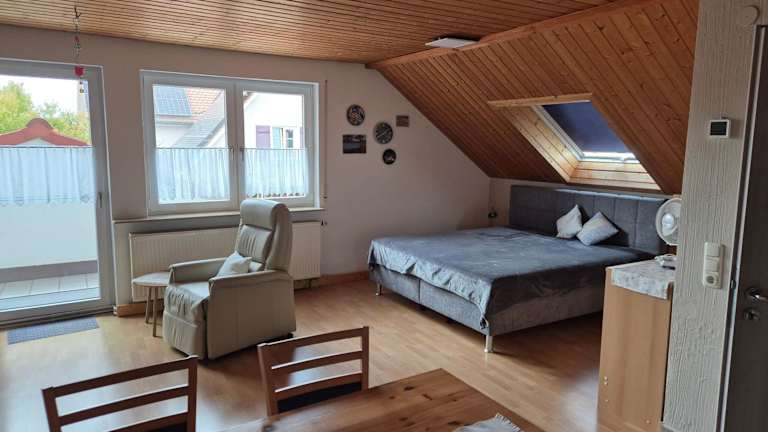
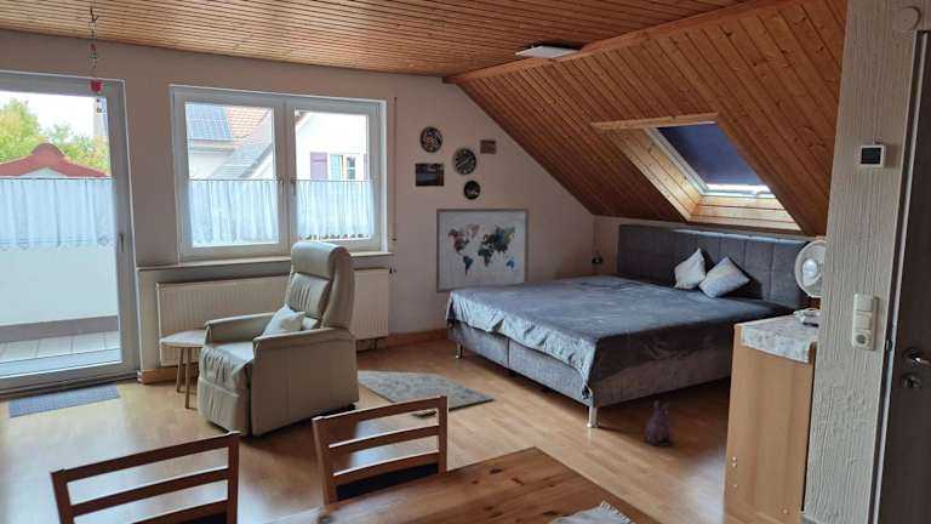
+ rug (410, 383)
+ wall art (484, 249)
+ plush toy (658, 422)
